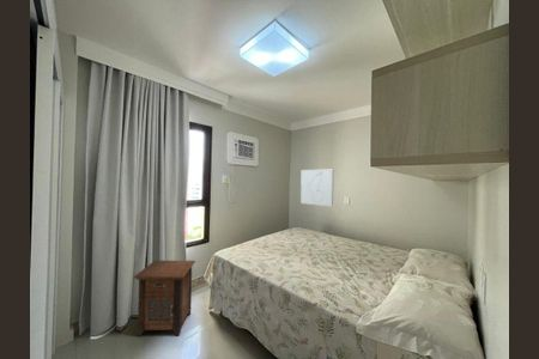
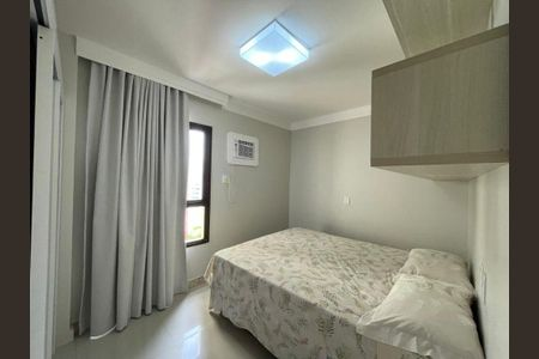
- wall art (316, 187)
- nightstand (166, 296)
